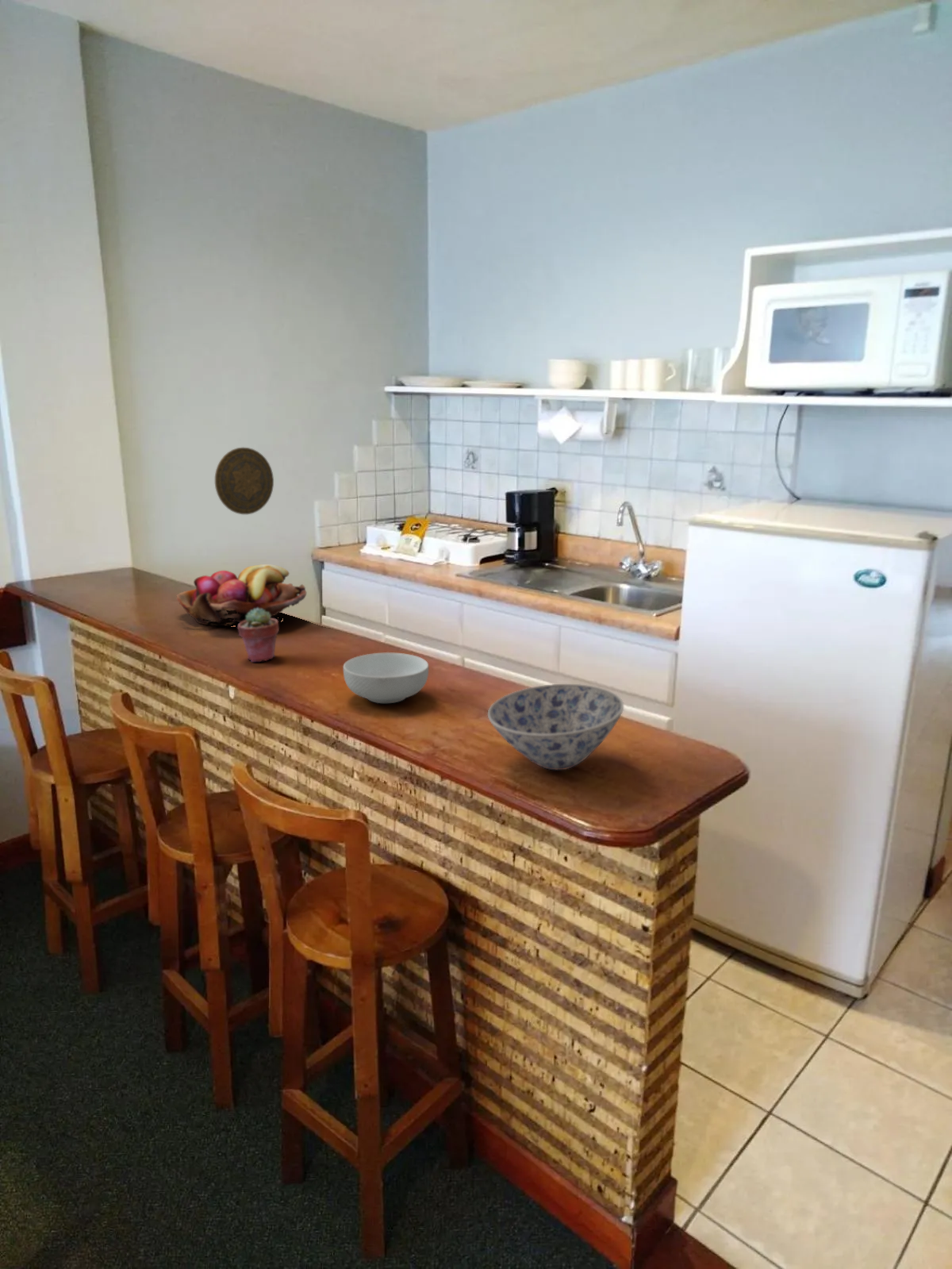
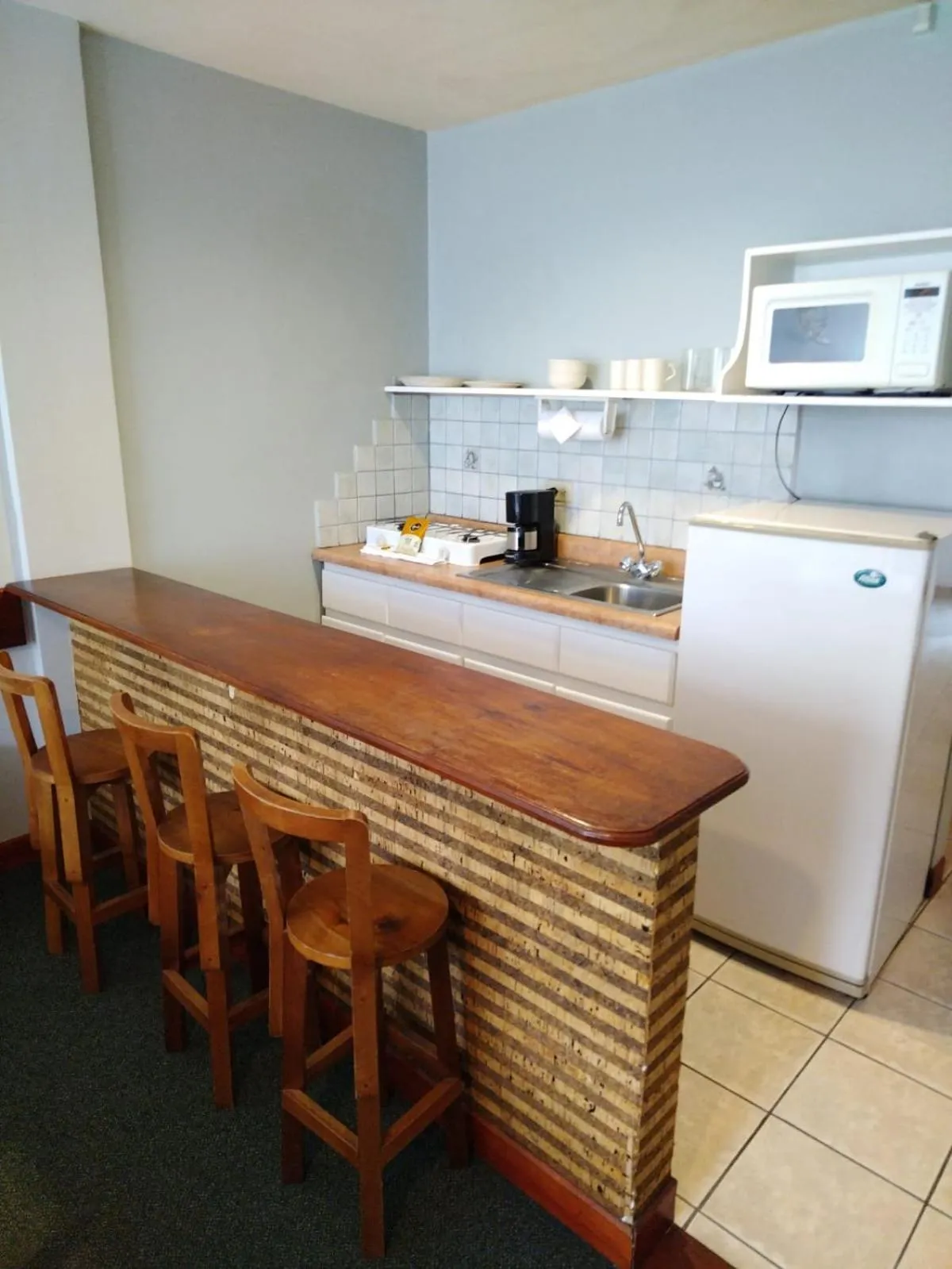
- fruit basket (244, 593)
- cereal bowl (386, 680)
- bowl (554, 733)
- decorative plate (246, 481)
- potted succulent (259, 633)
